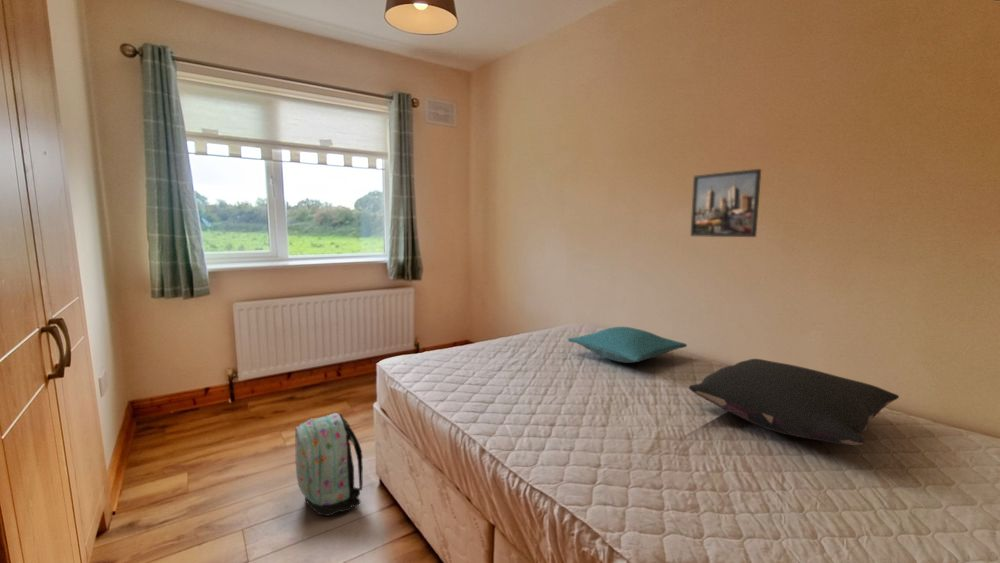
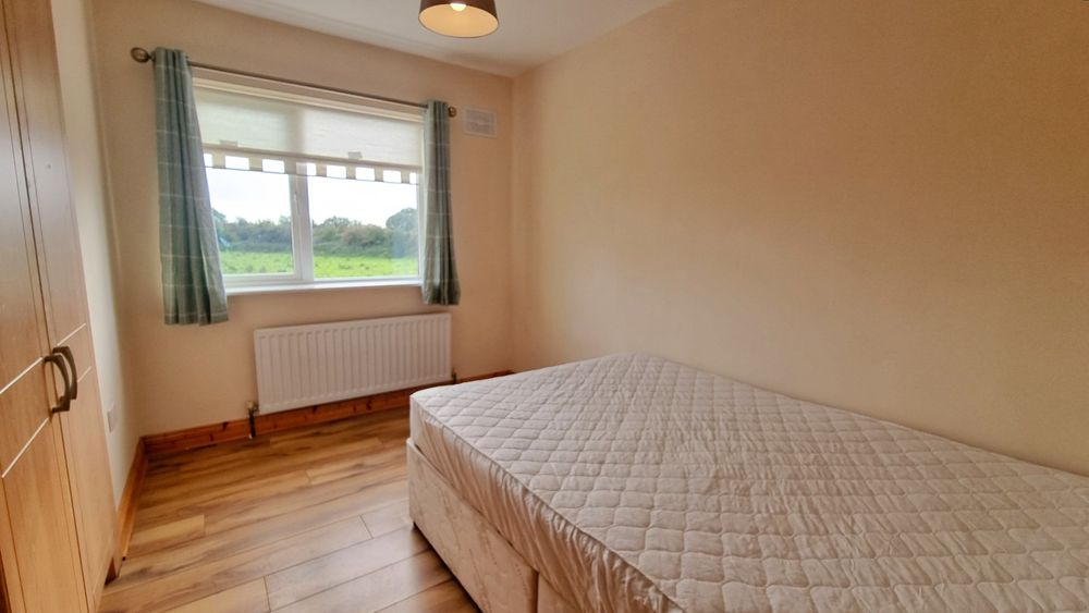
- pillow (791, 394)
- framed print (723, 204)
- pillow (625, 343)
- backpack (326, 460)
